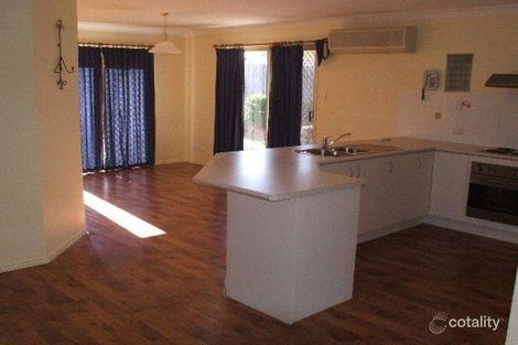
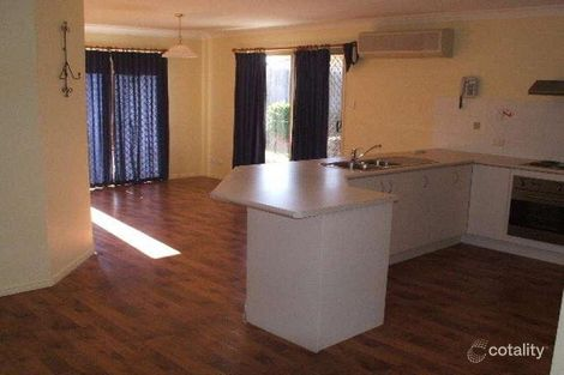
- calendar (458, 68)
